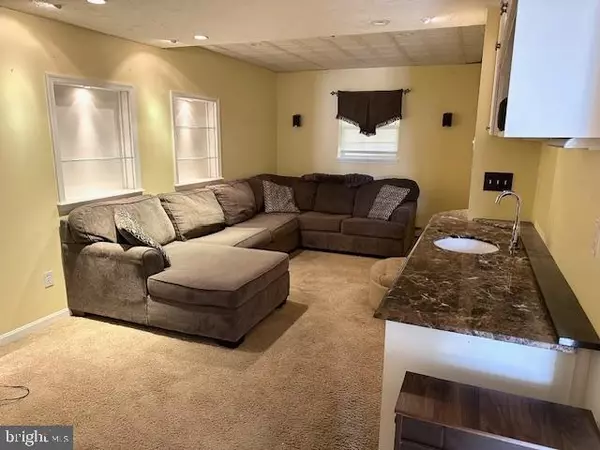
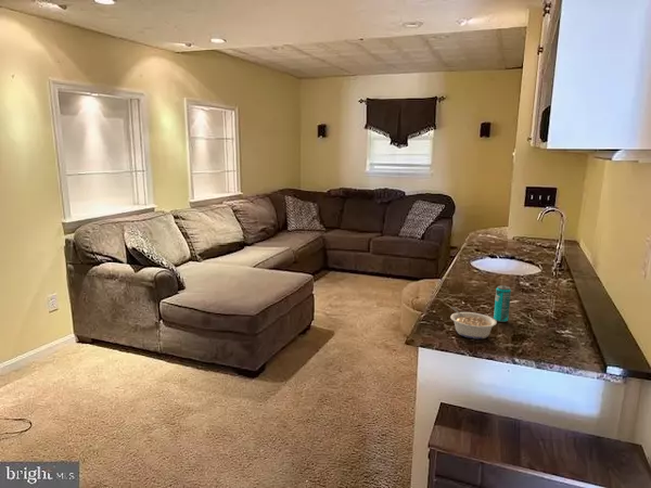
+ legume (471, 324)
+ beverage can (501, 303)
